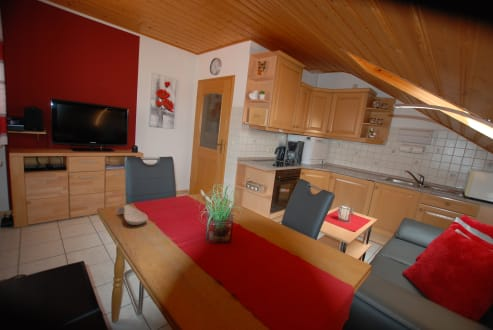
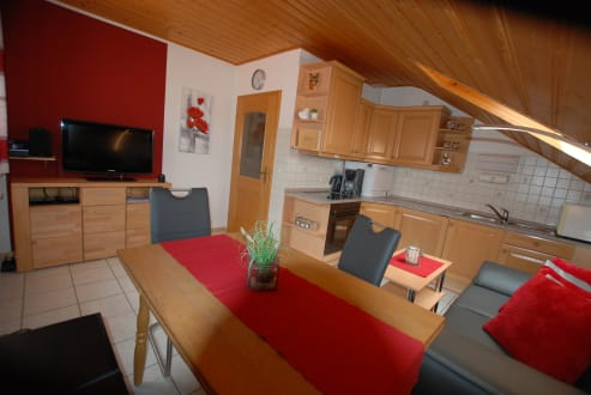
- spoon rest (130, 214)
